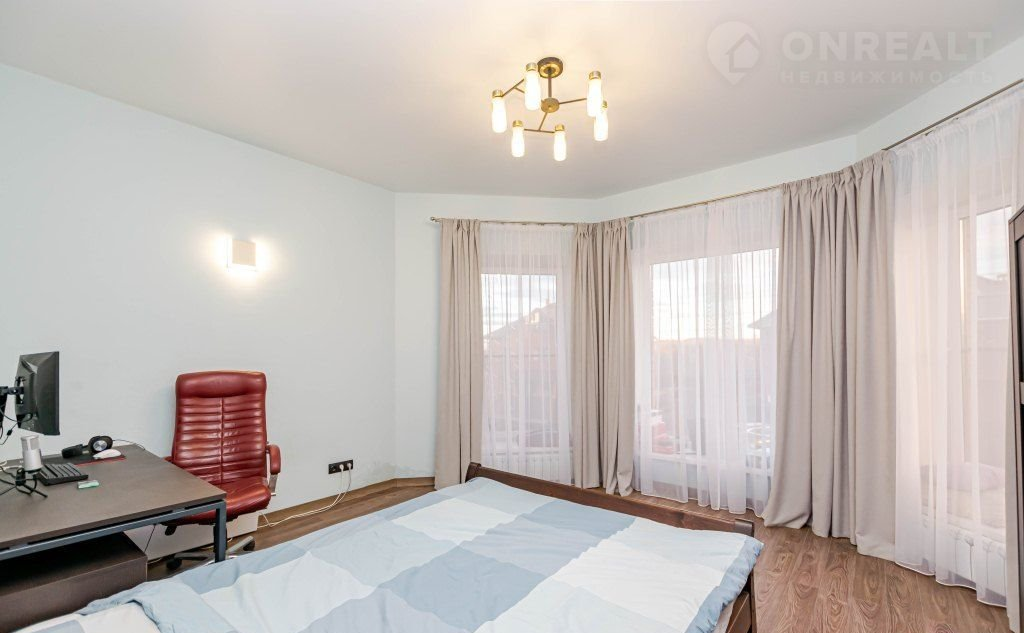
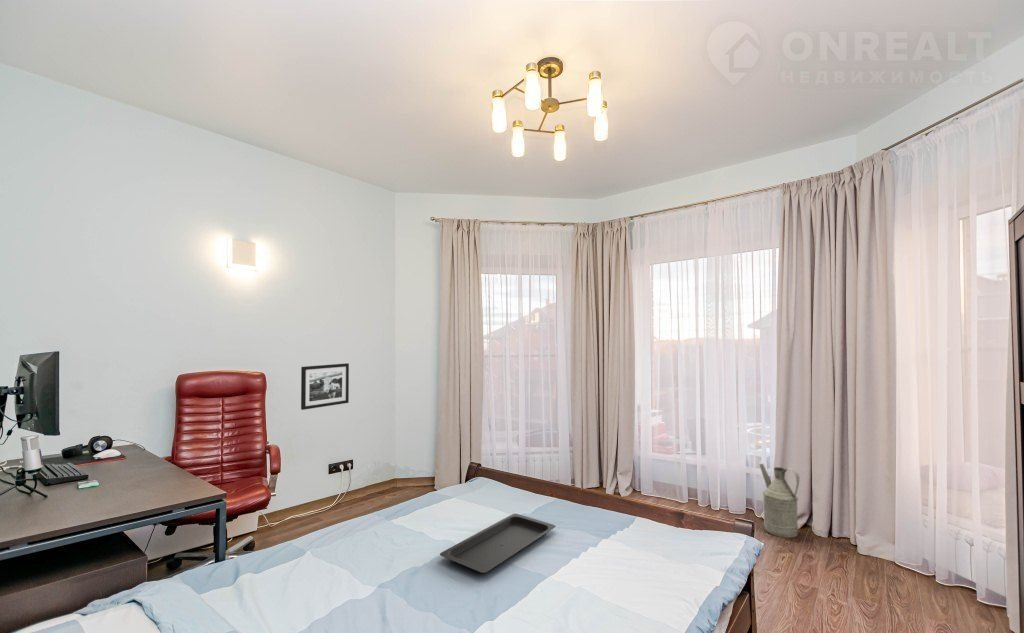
+ picture frame (325, 385)
+ serving tray (501, 542)
+ watering can (778, 497)
